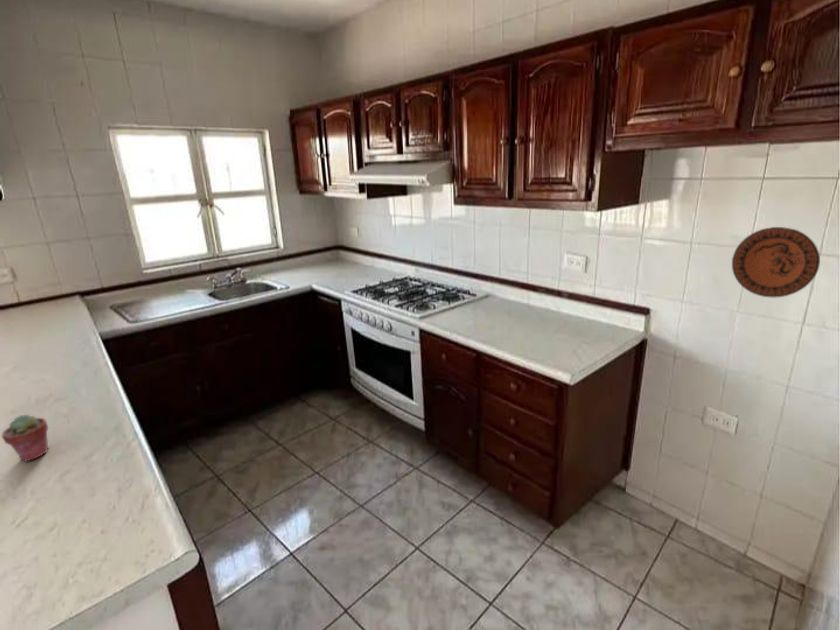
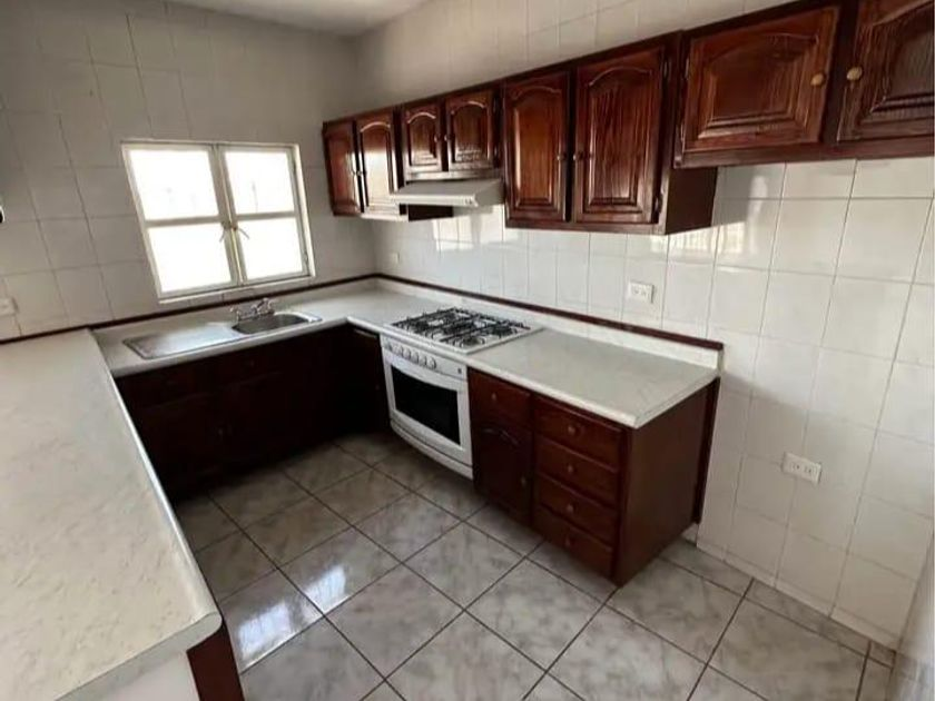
- potted succulent (27, 435)
- decorative plate (773, 262)
